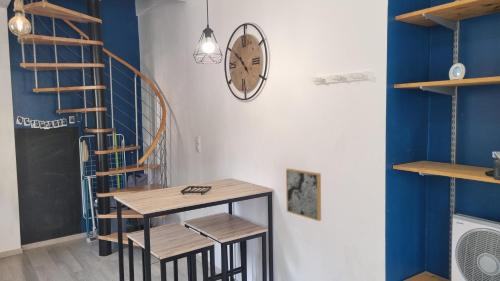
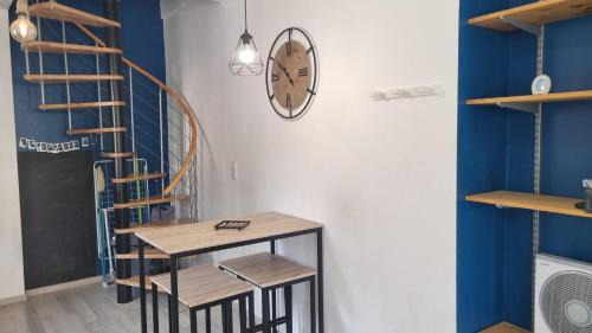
- wall art (302, 193)
